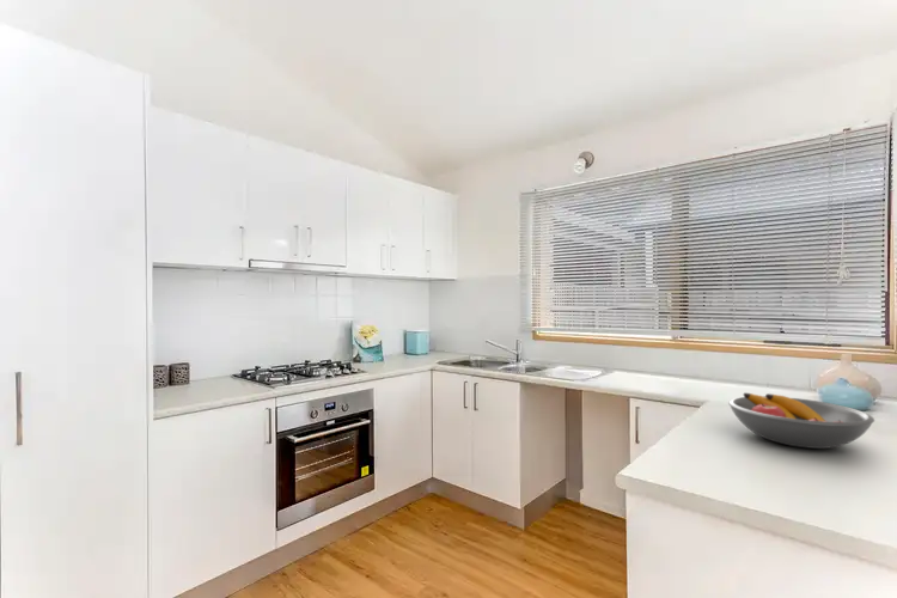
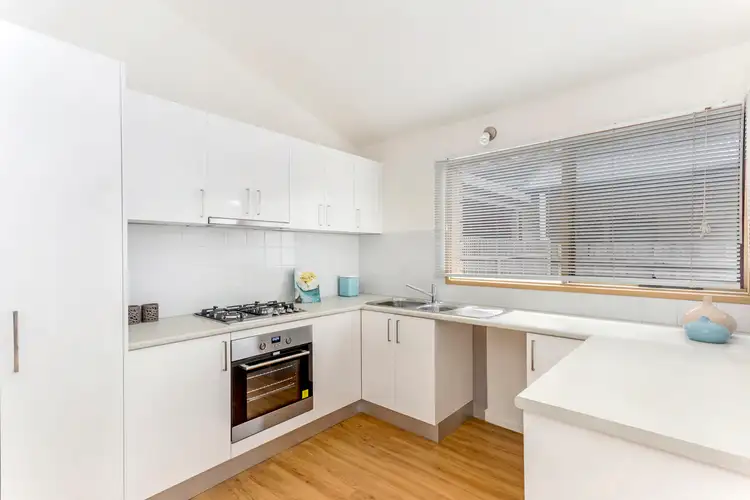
- fruit bowl (795, 420)
